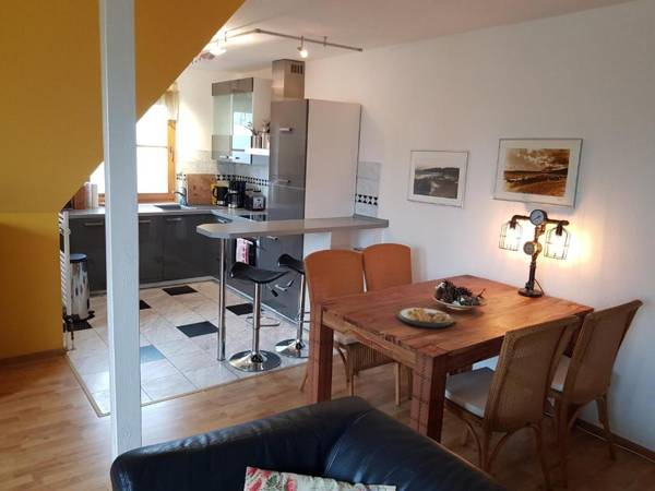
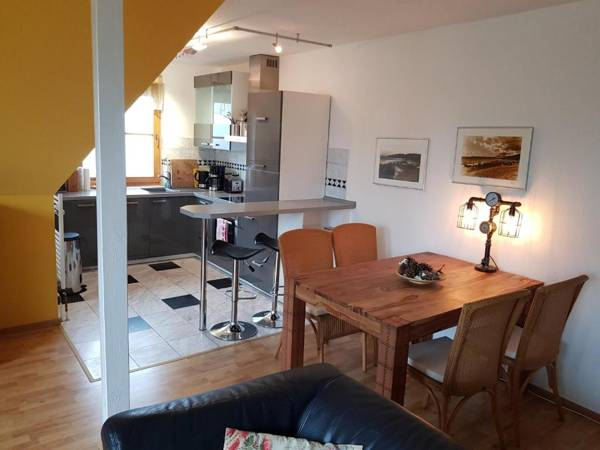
- plate (425, 314)
